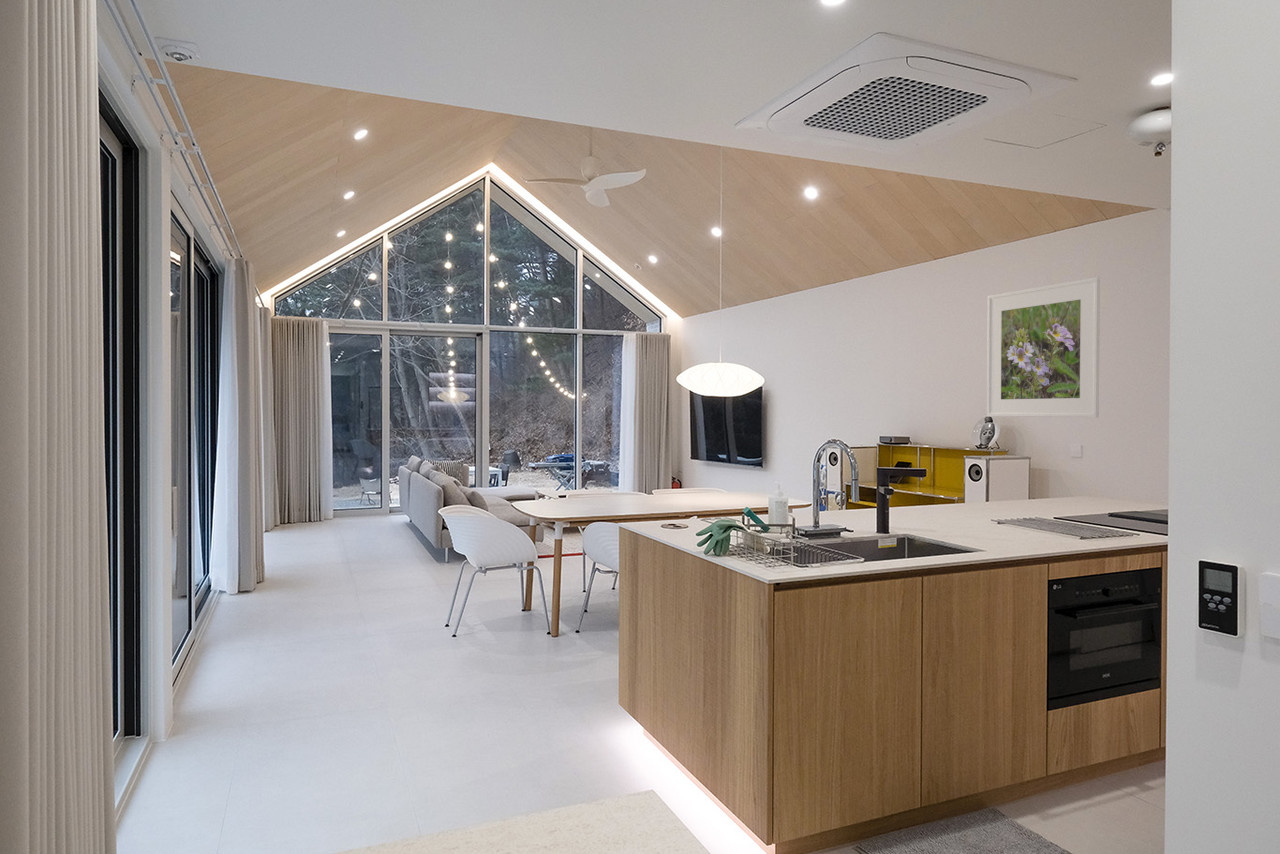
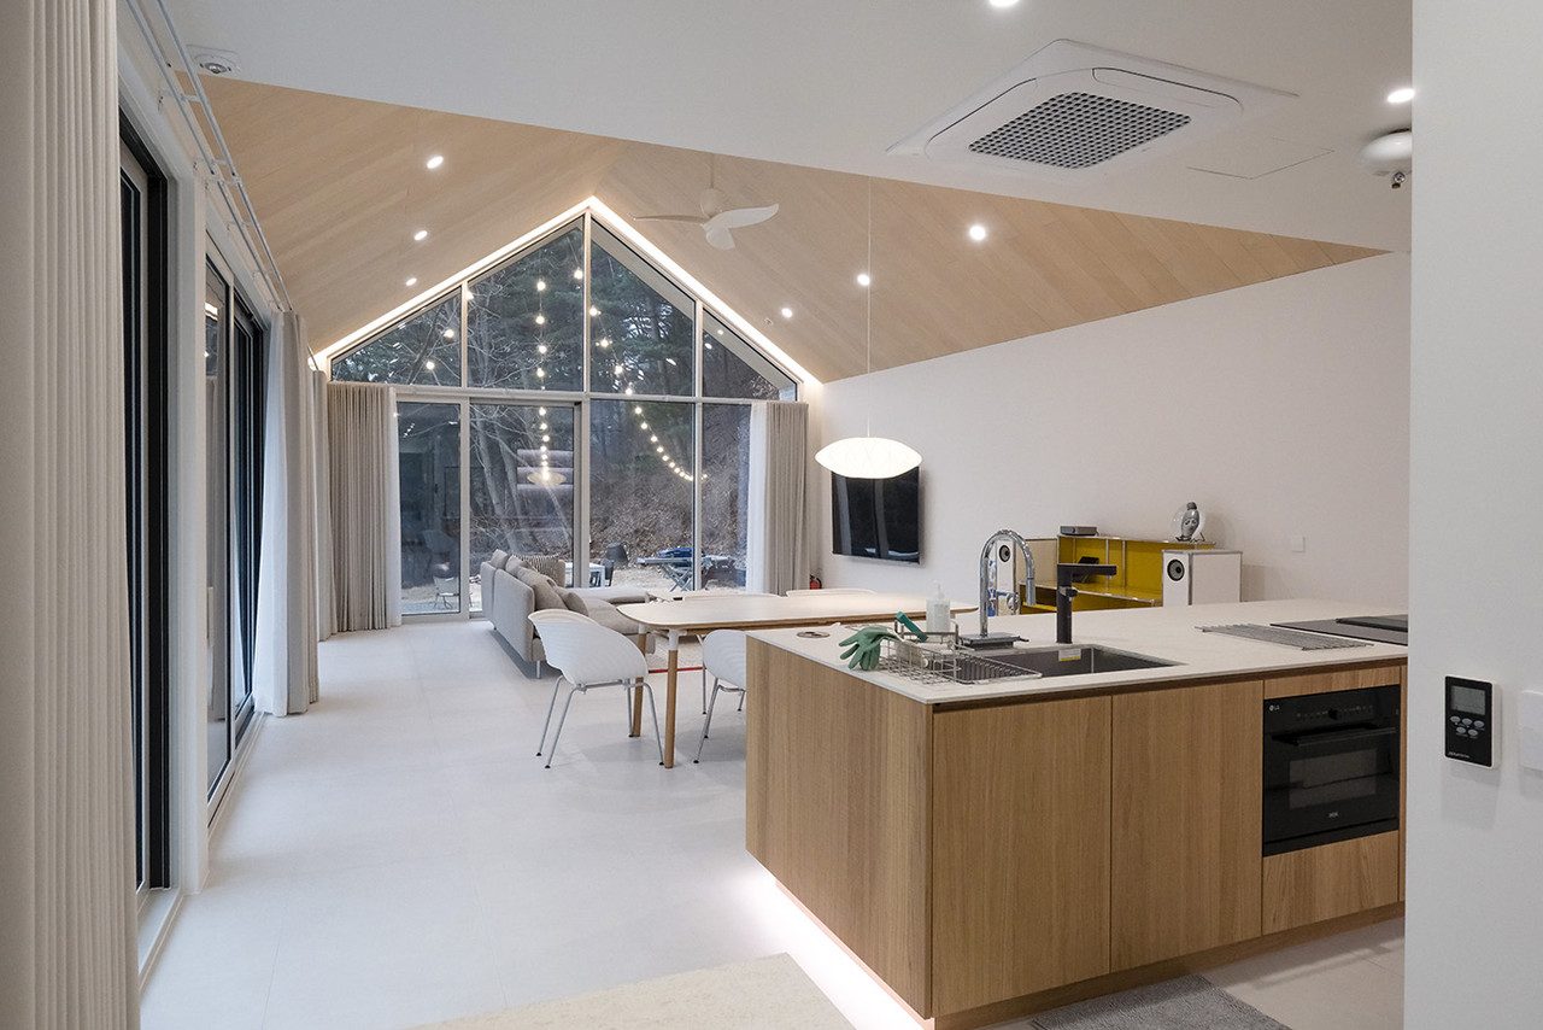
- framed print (1039, 352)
